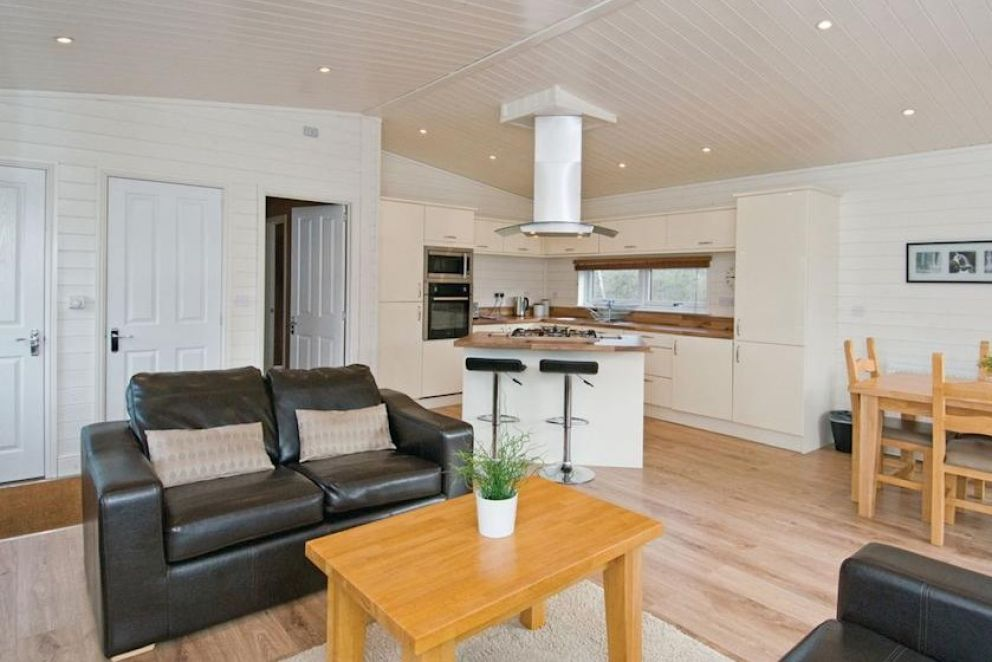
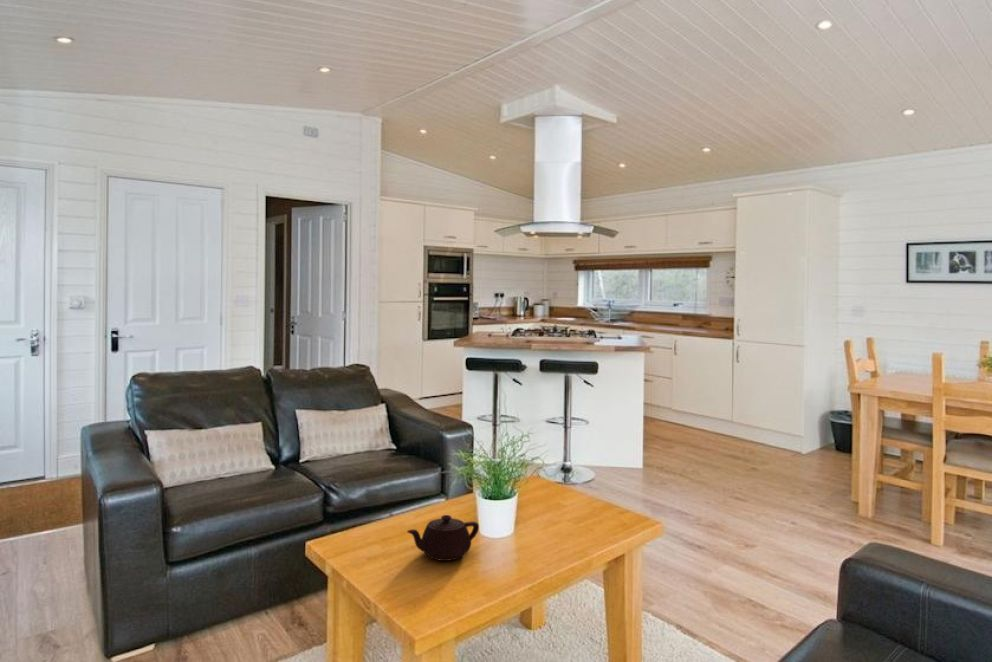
+ teapot (443, 535)
